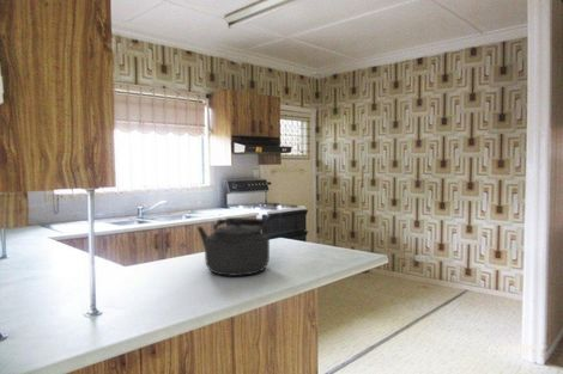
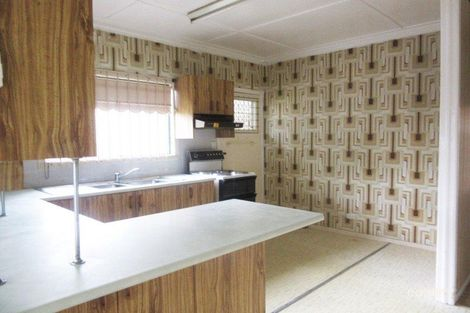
- kettle (236, 244)
